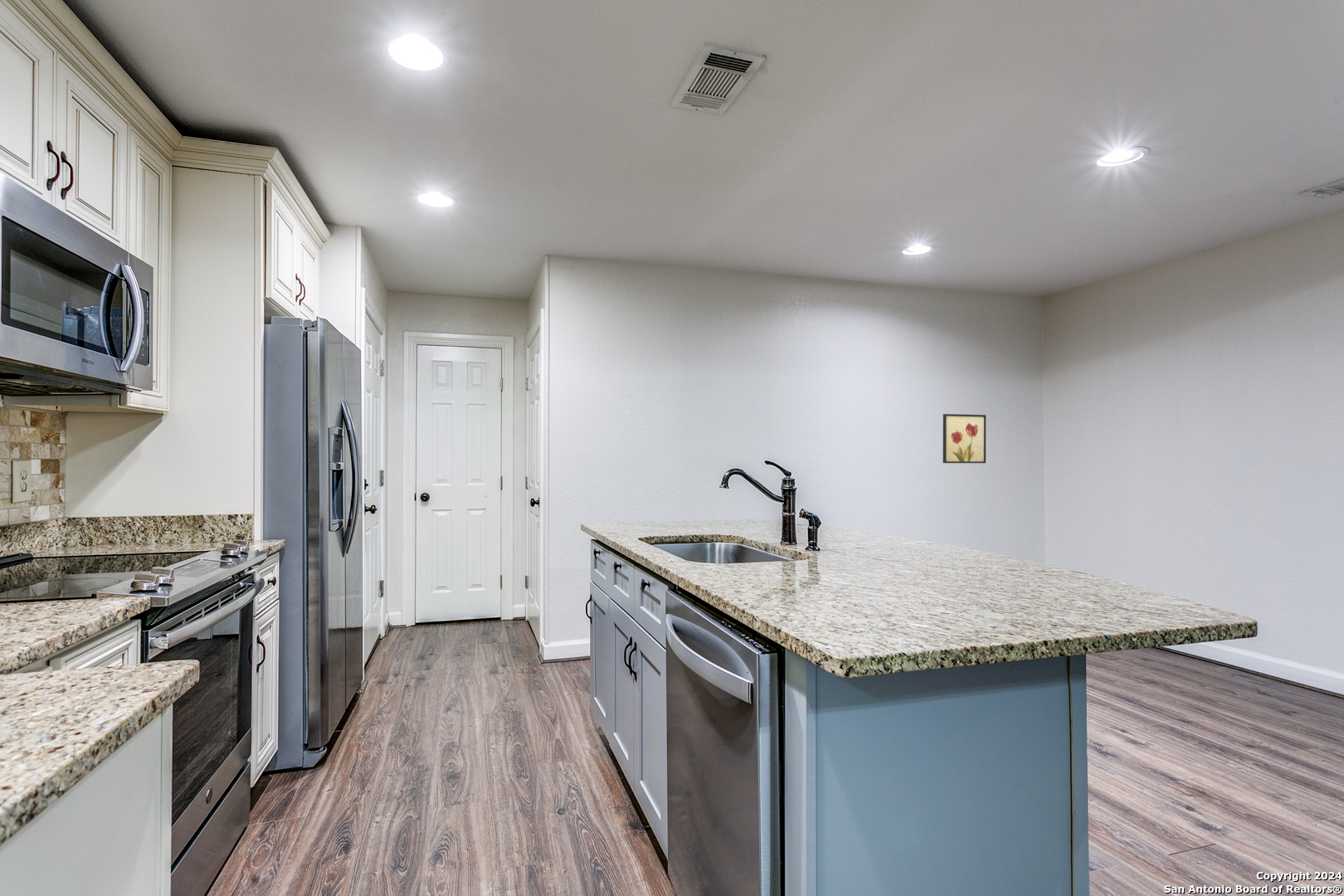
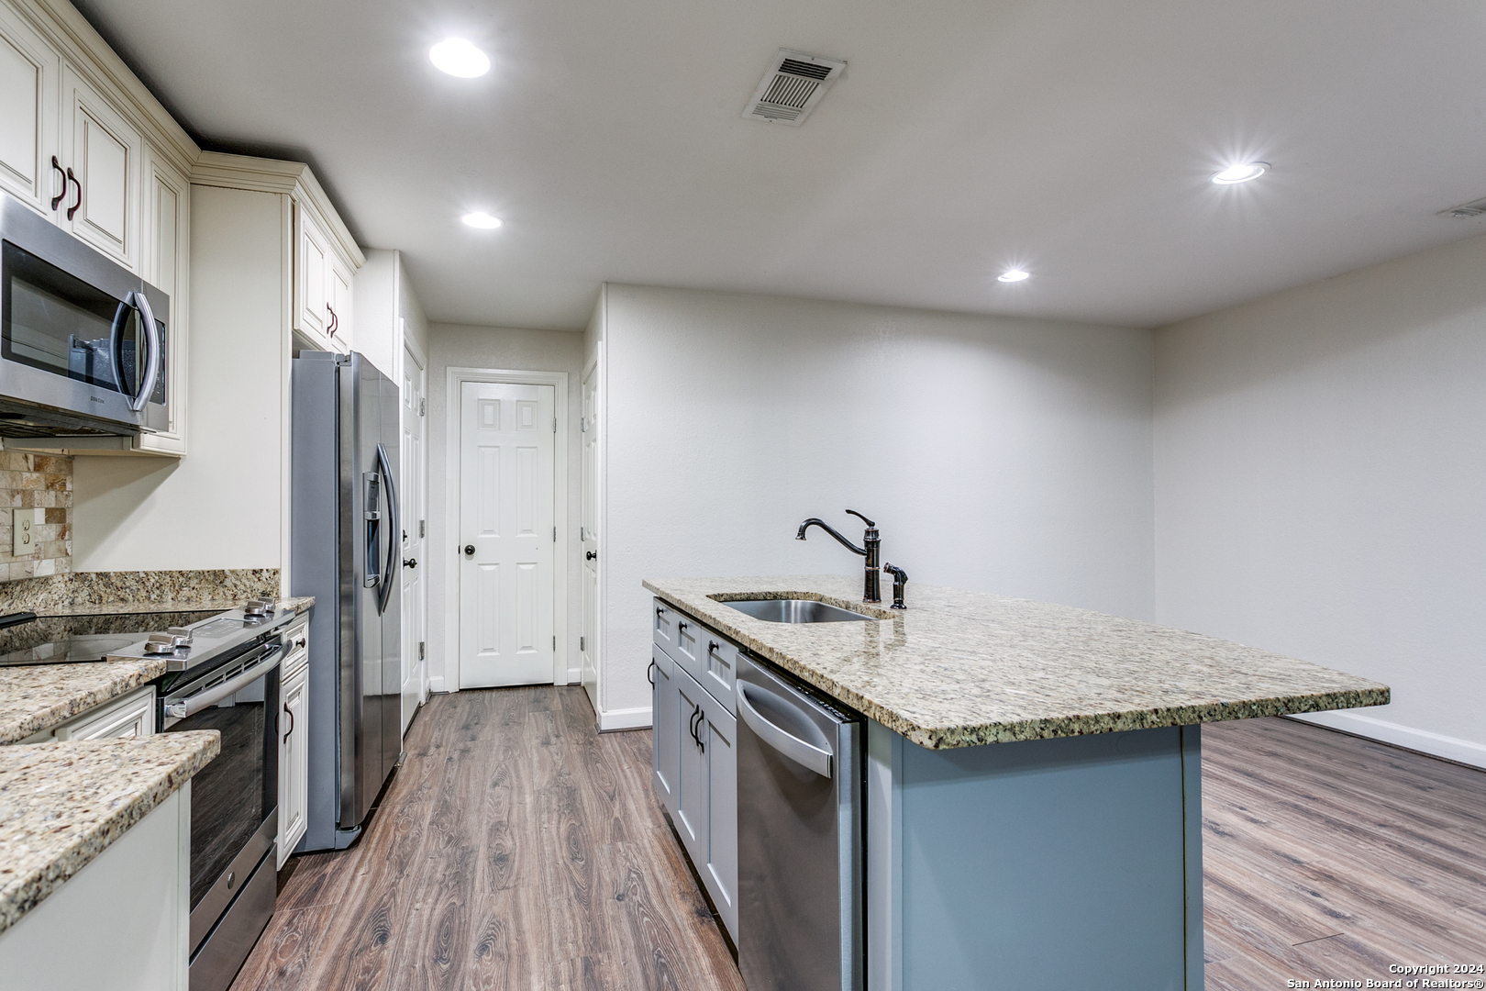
- wall art (963, 438)
